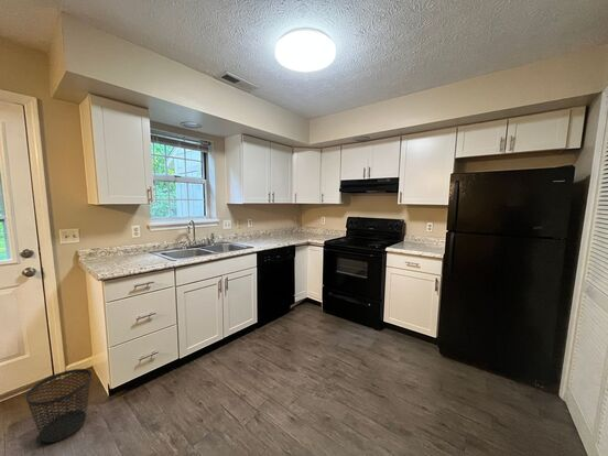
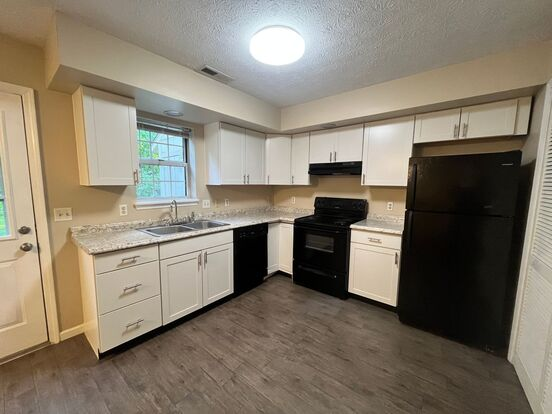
- wastebasket (62, 406)
